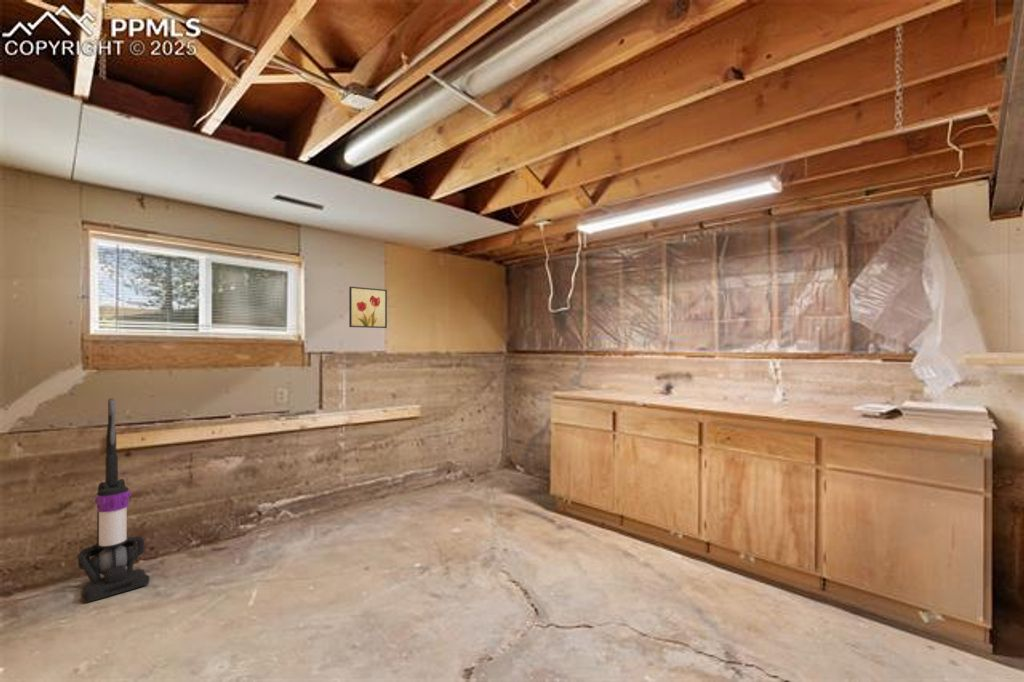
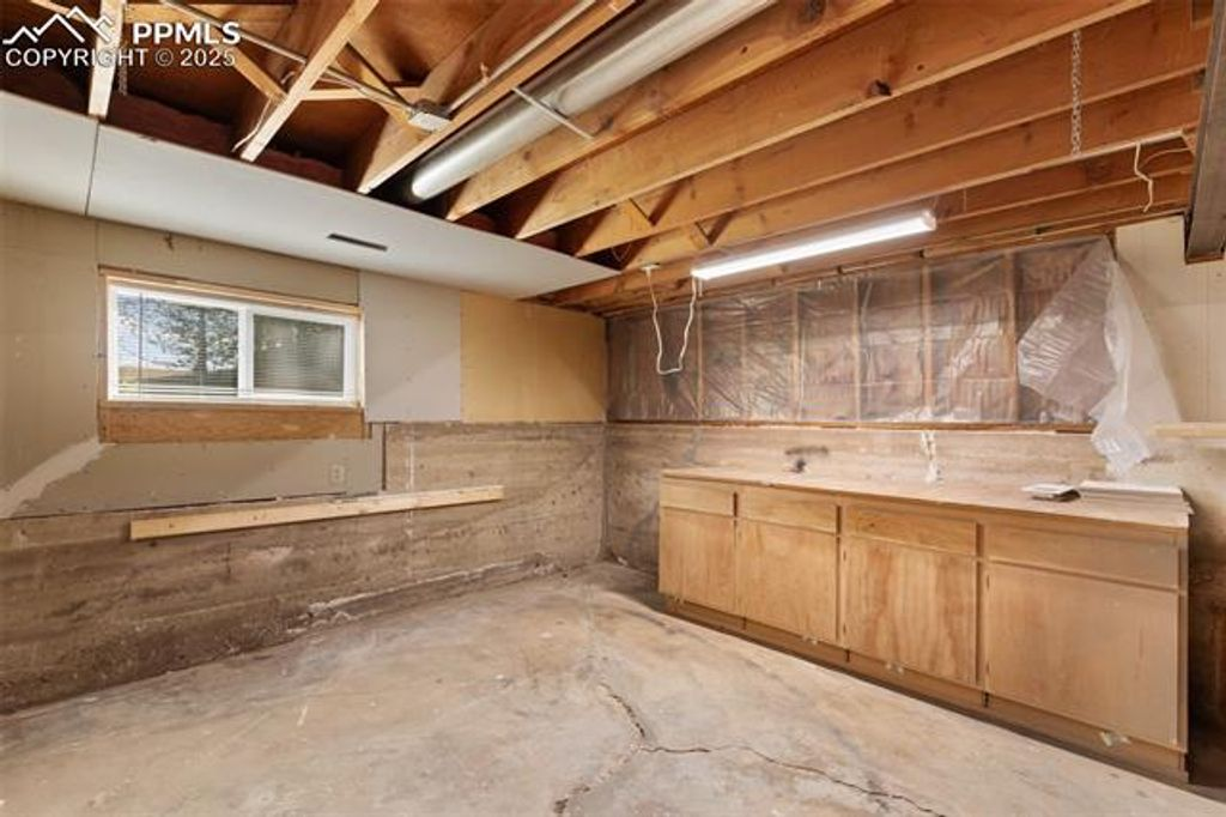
- vacuum cleaner (113, 491)
- wall art (368, 307)
